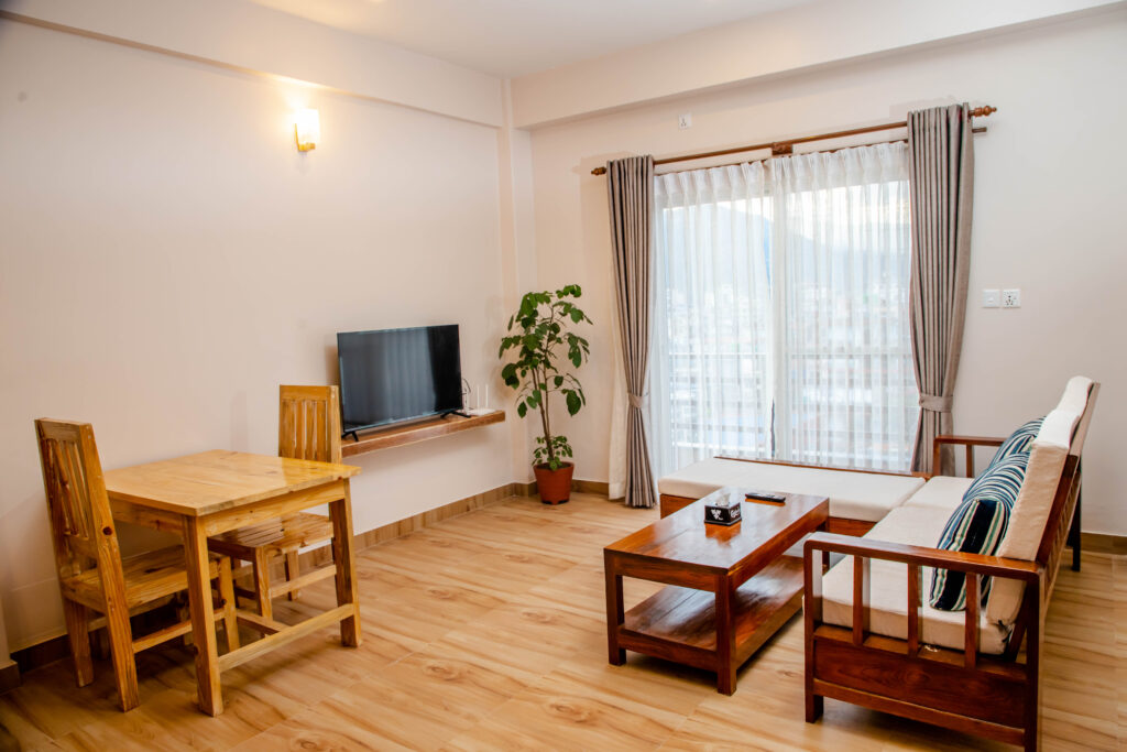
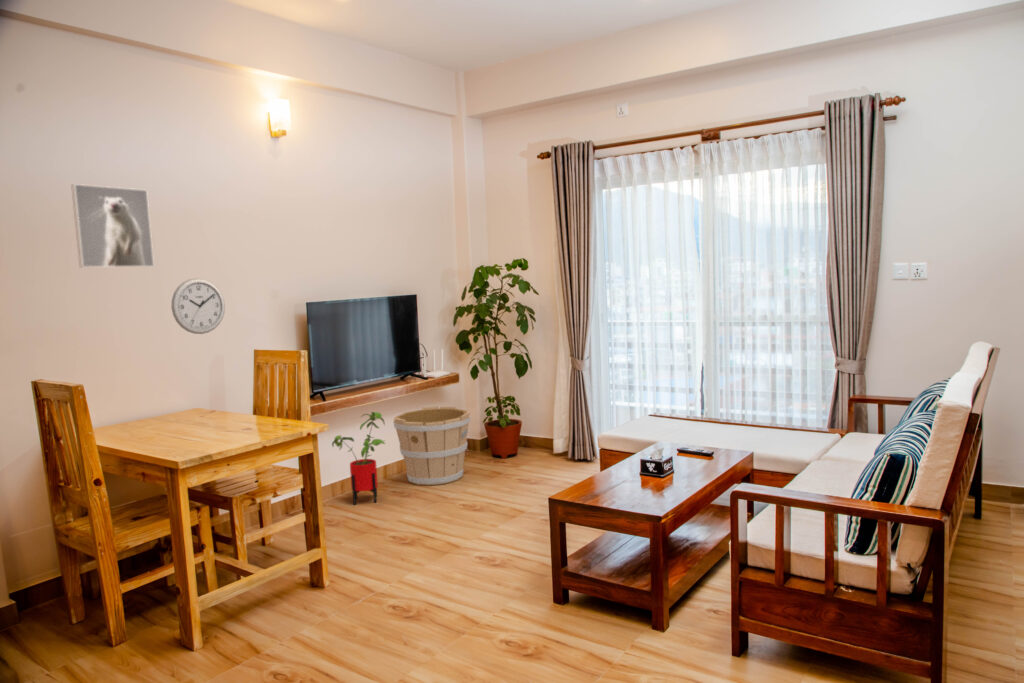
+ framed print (114, 227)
+ house plant (366, 456)
+ wooden bucket (433, 445)
+ wall clock (199, 306)
